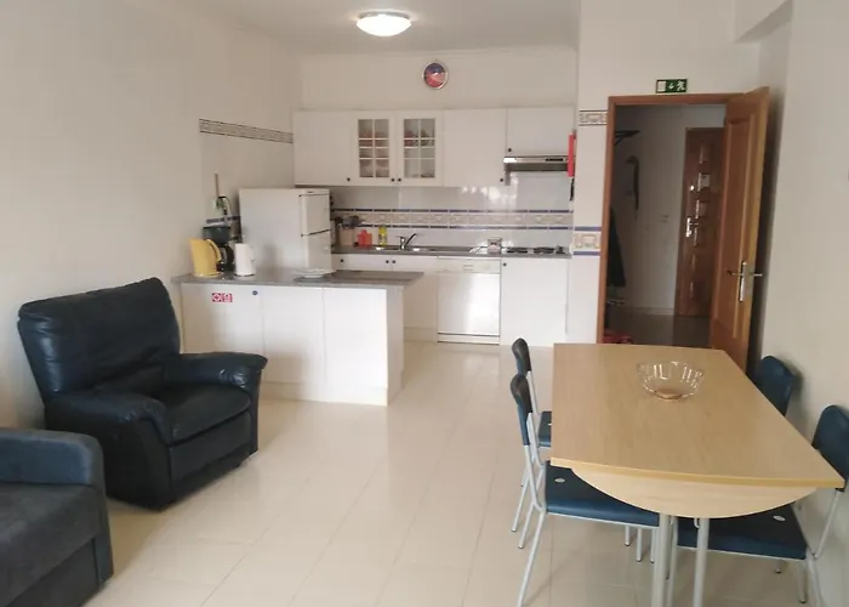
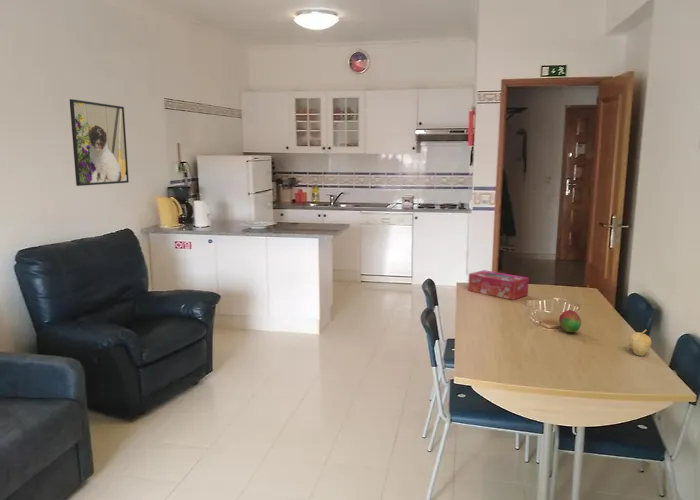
+ tissue box (497, 284)
+ fruit (639, 341)
+ fruit (570, 321)
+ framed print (101, 144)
